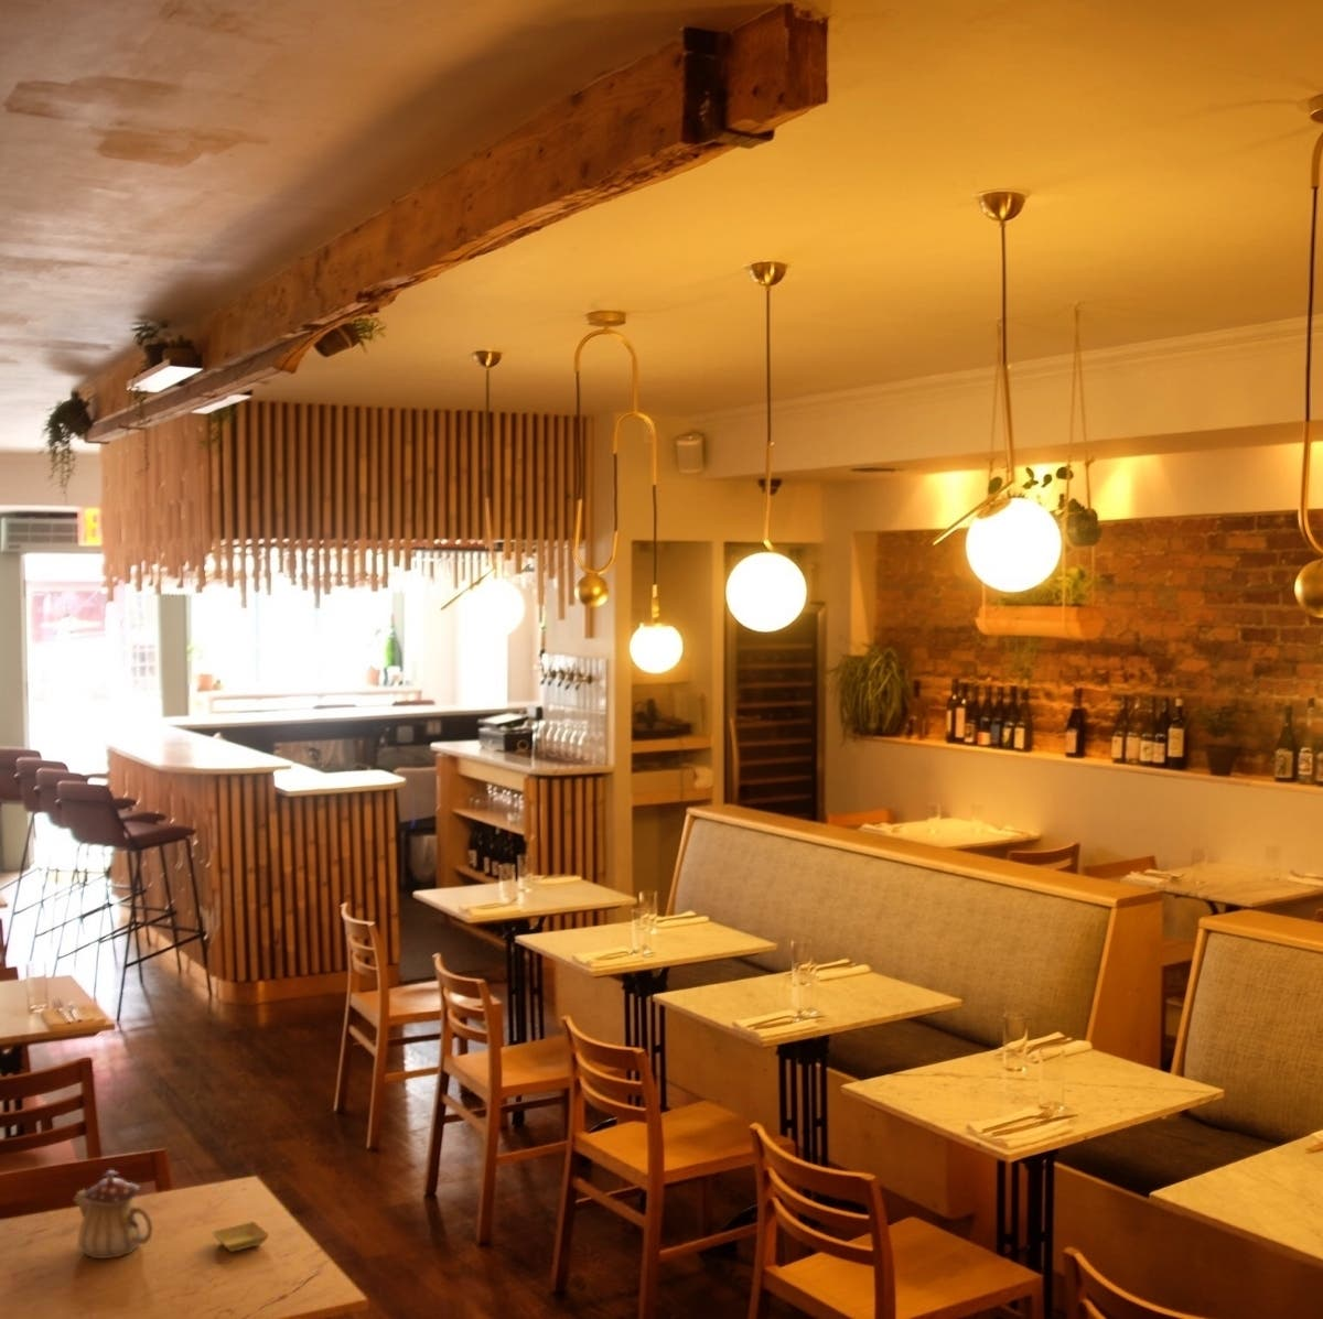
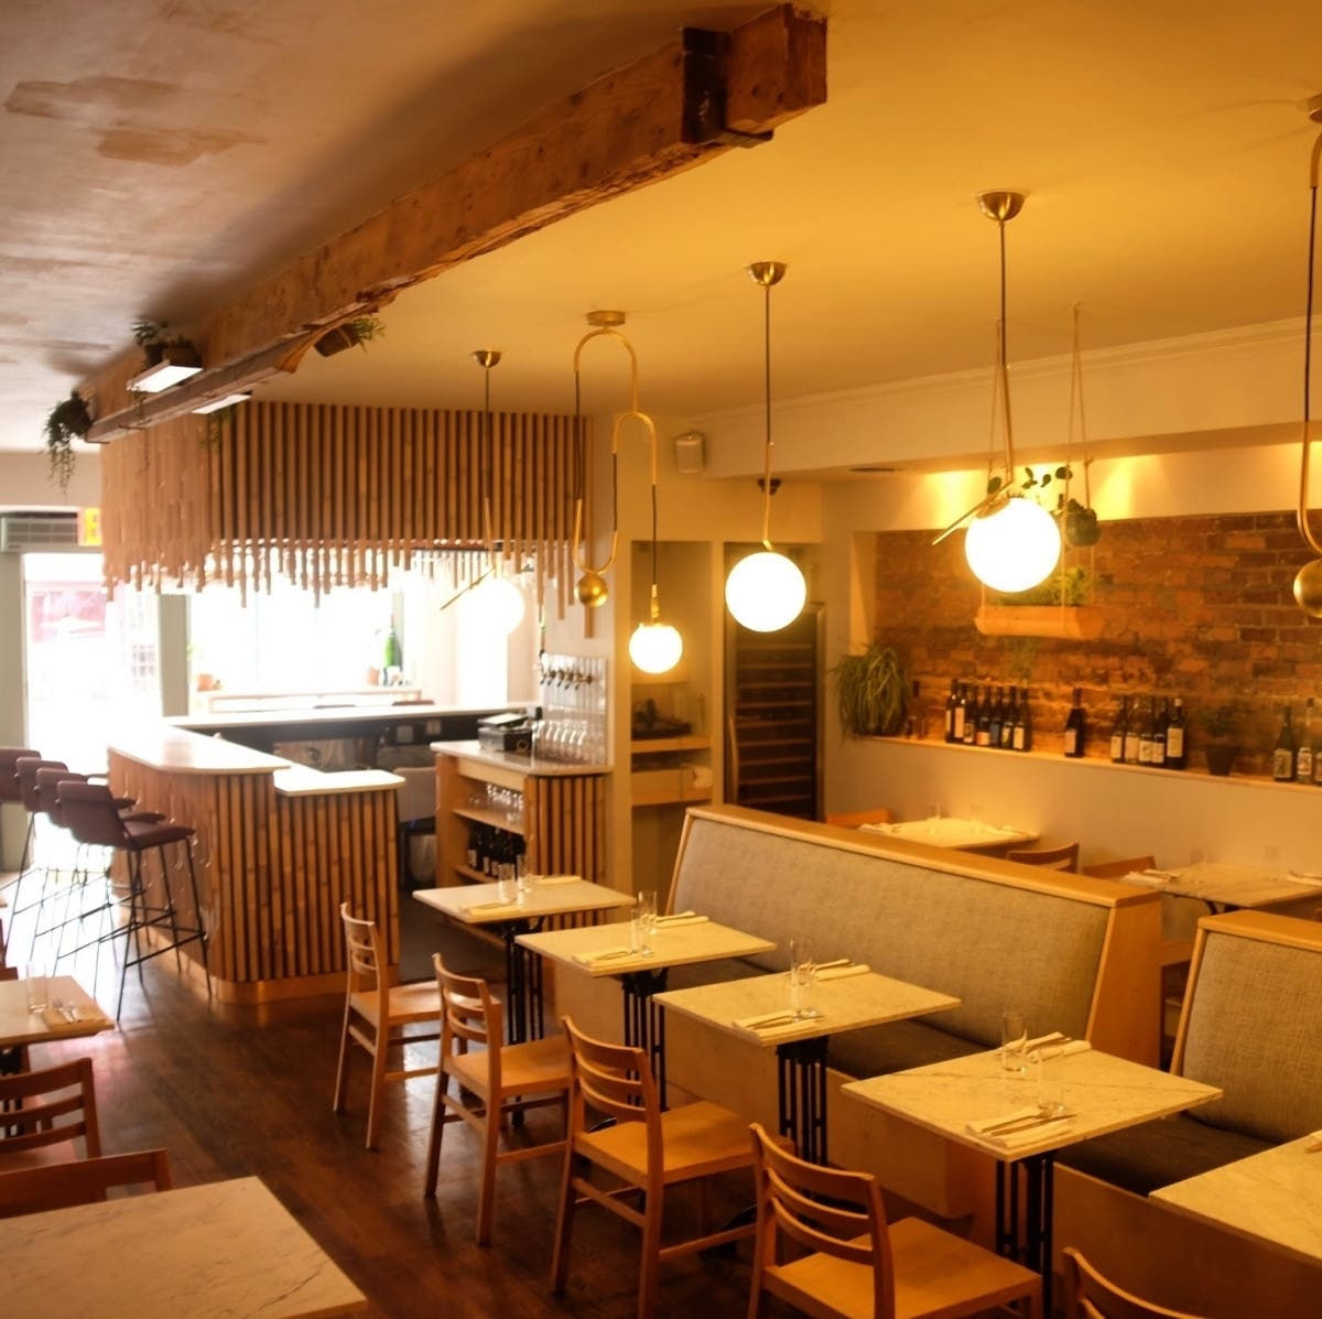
- saucer (240, 1237)
- teapot (114, 1209)
